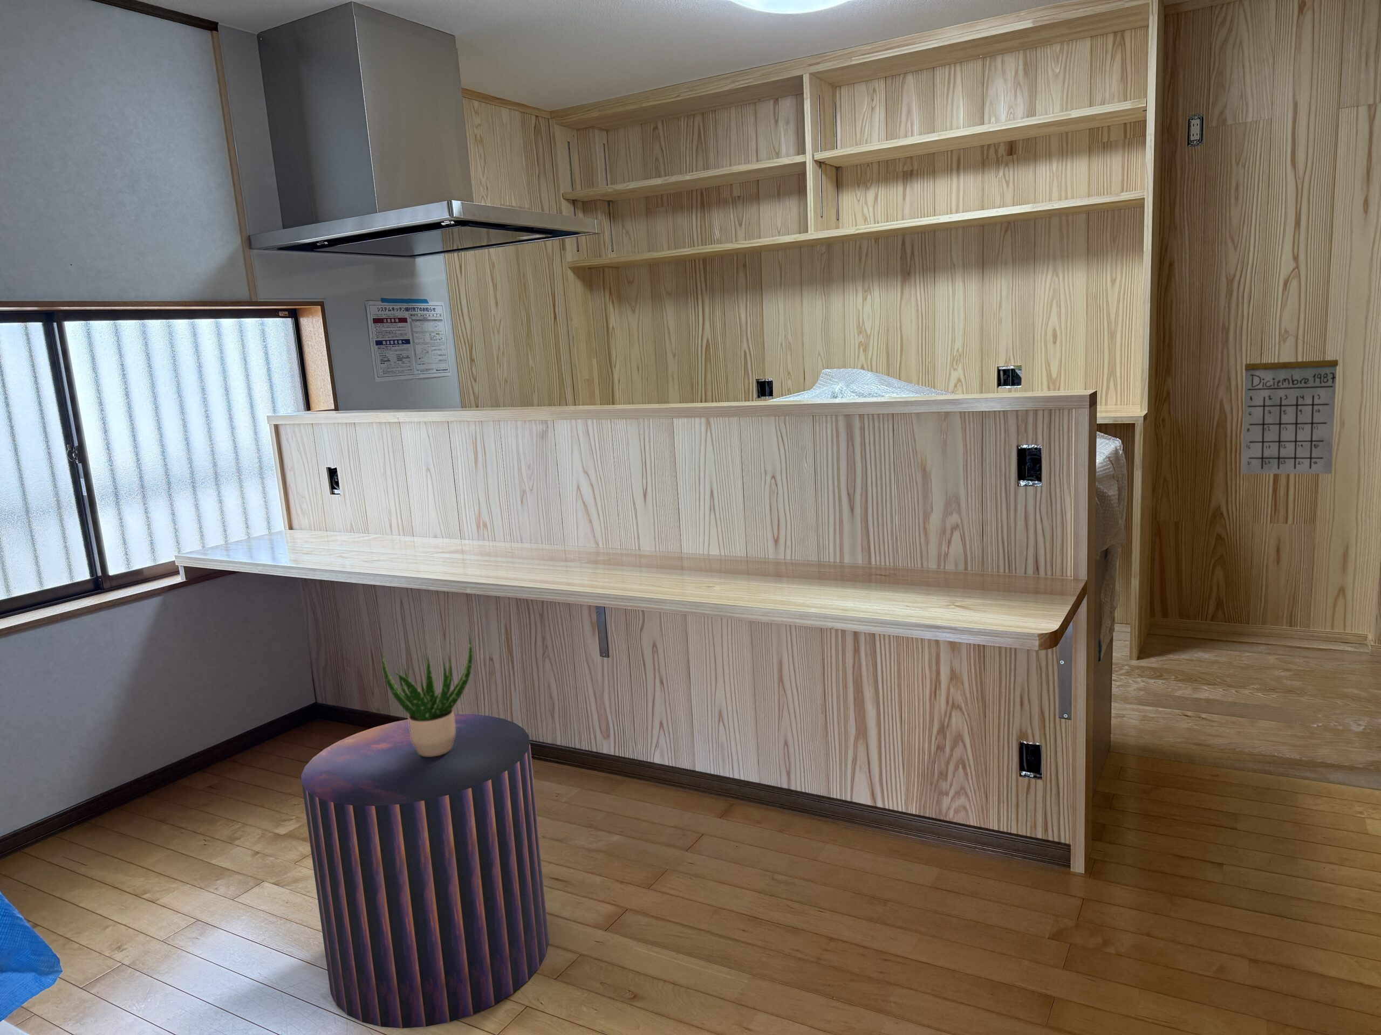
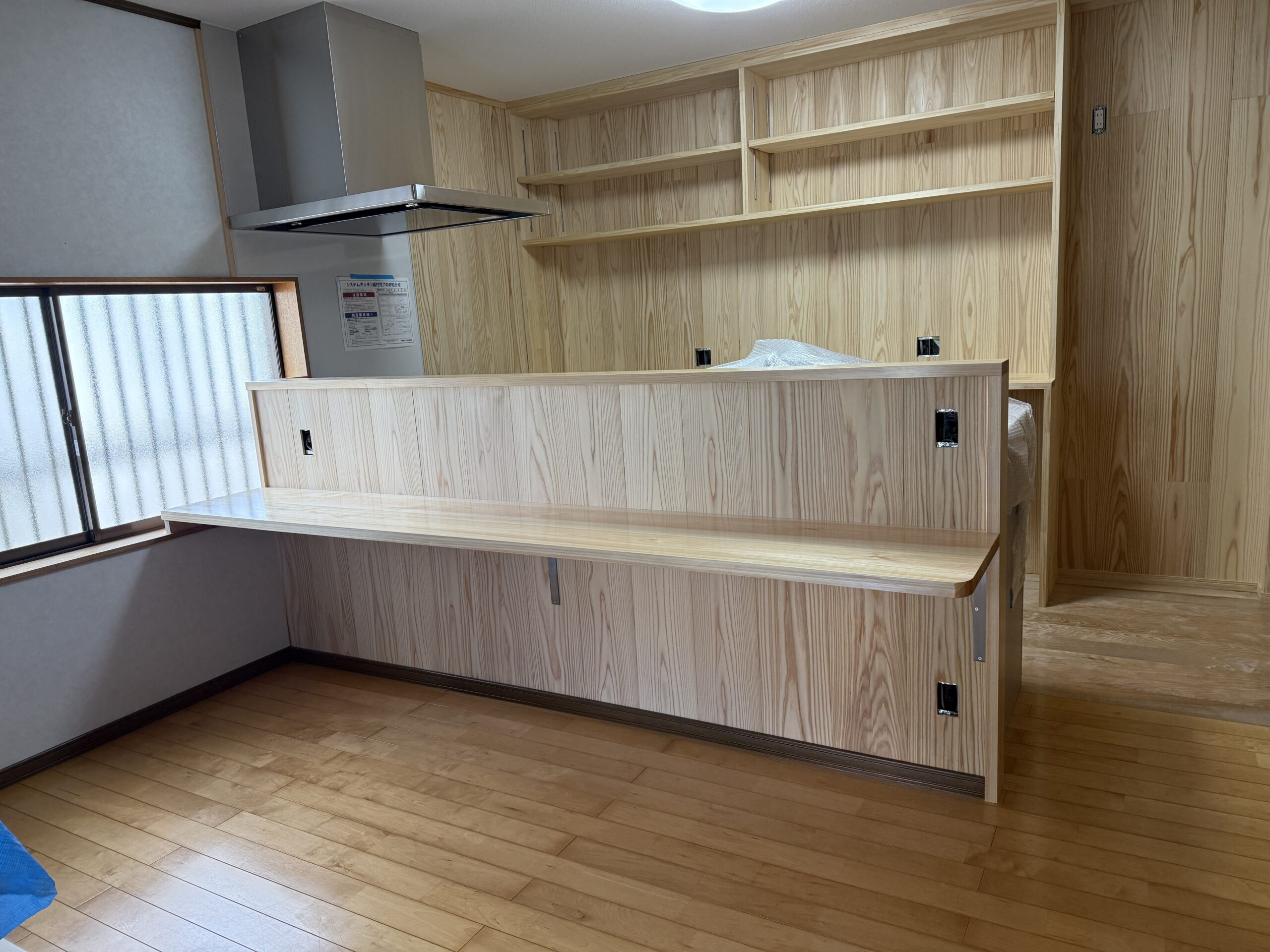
- stool (431, 857)
- potted plant (431, 693)
- calendar (1289, 404)
